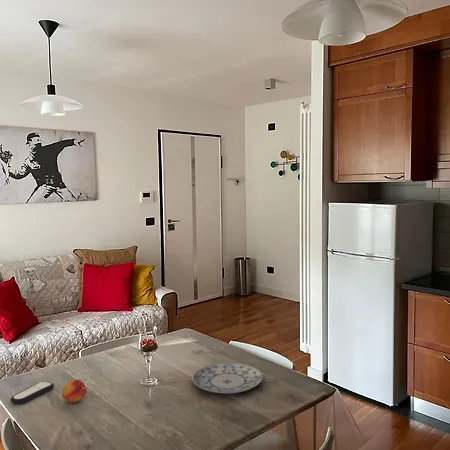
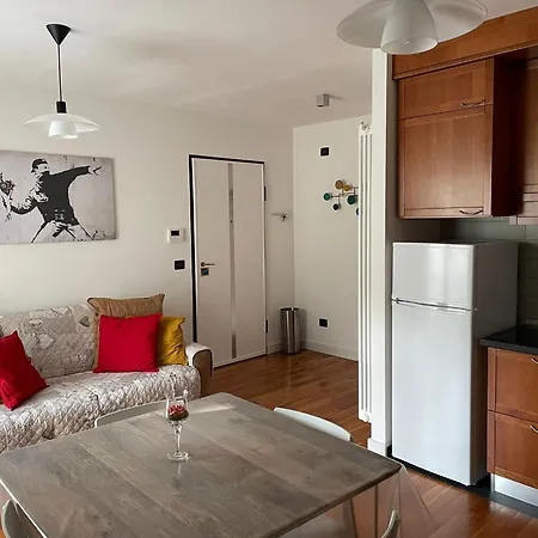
- plate (227, 379)
- remote control (32, 392)
- fruit (73, 391)
